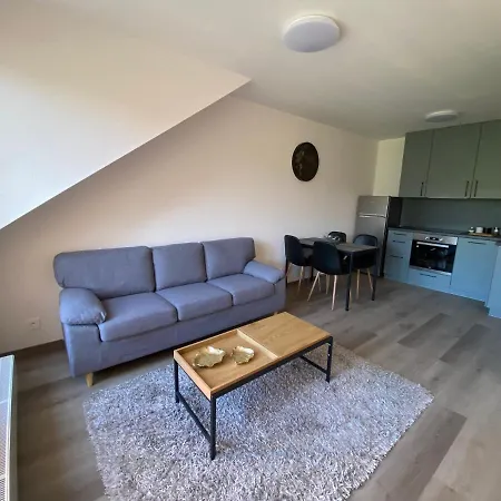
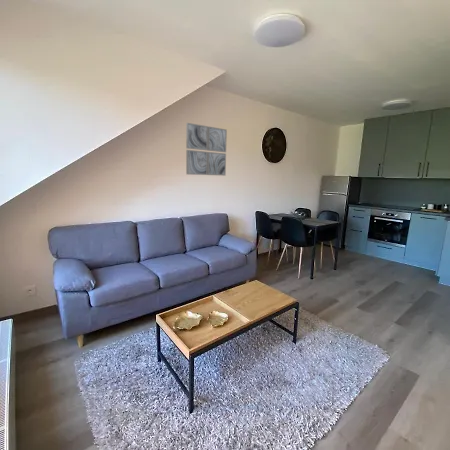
+ wall art (207, 150)
